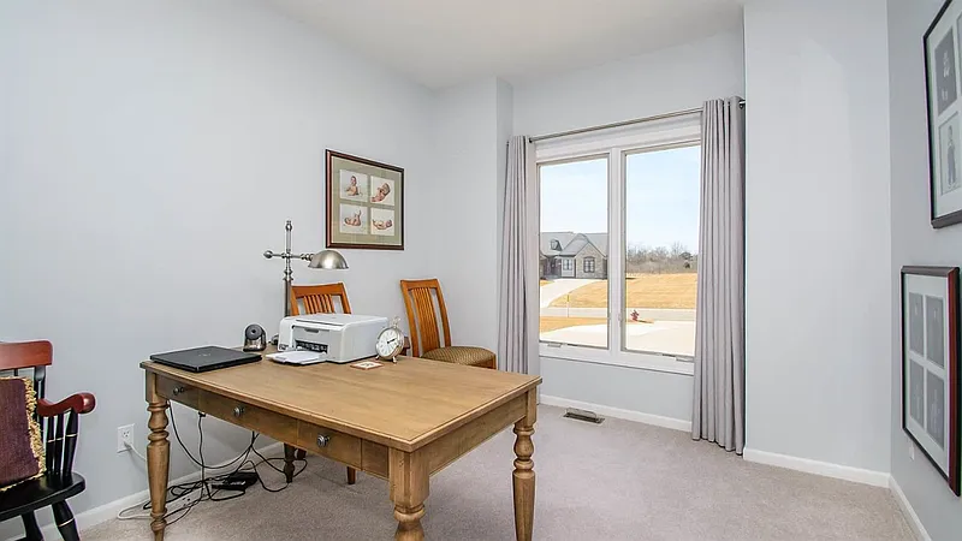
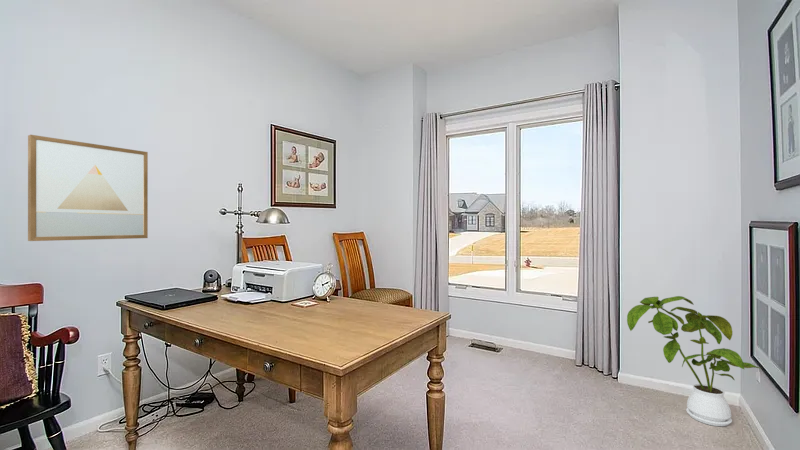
+ wall art (93, 192)
+ house plant (684, 356)
